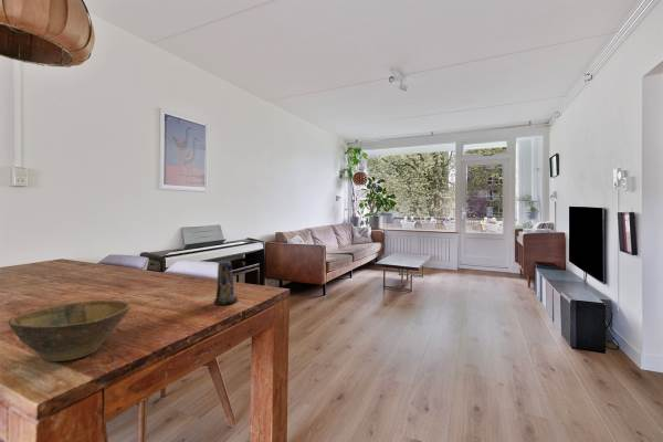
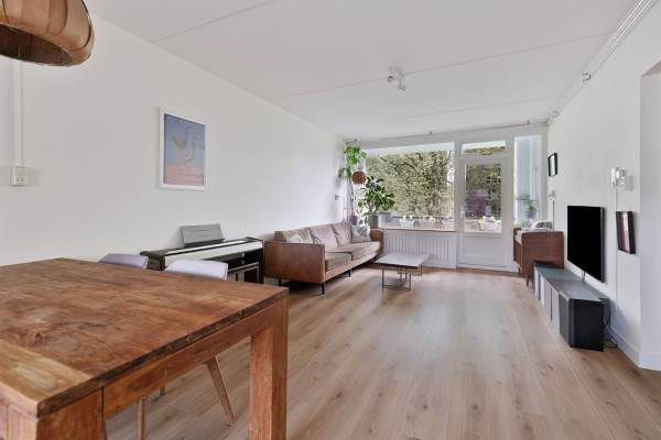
- candle (225, 281)
- bowl (74, 332)
